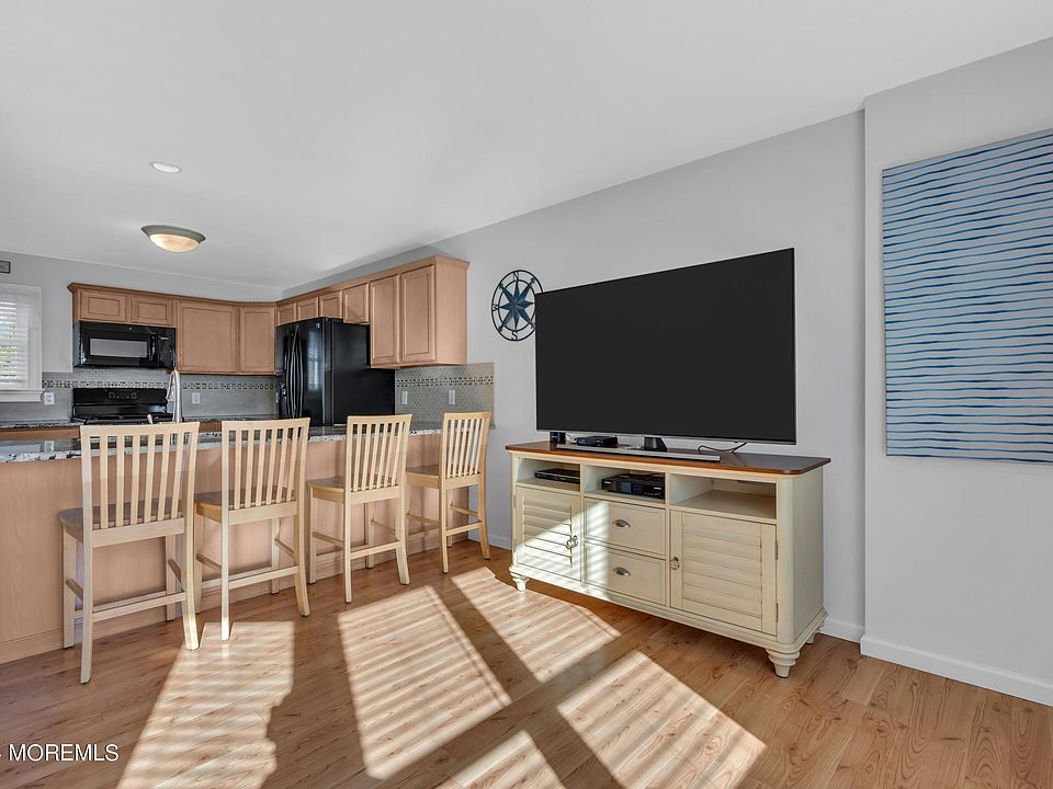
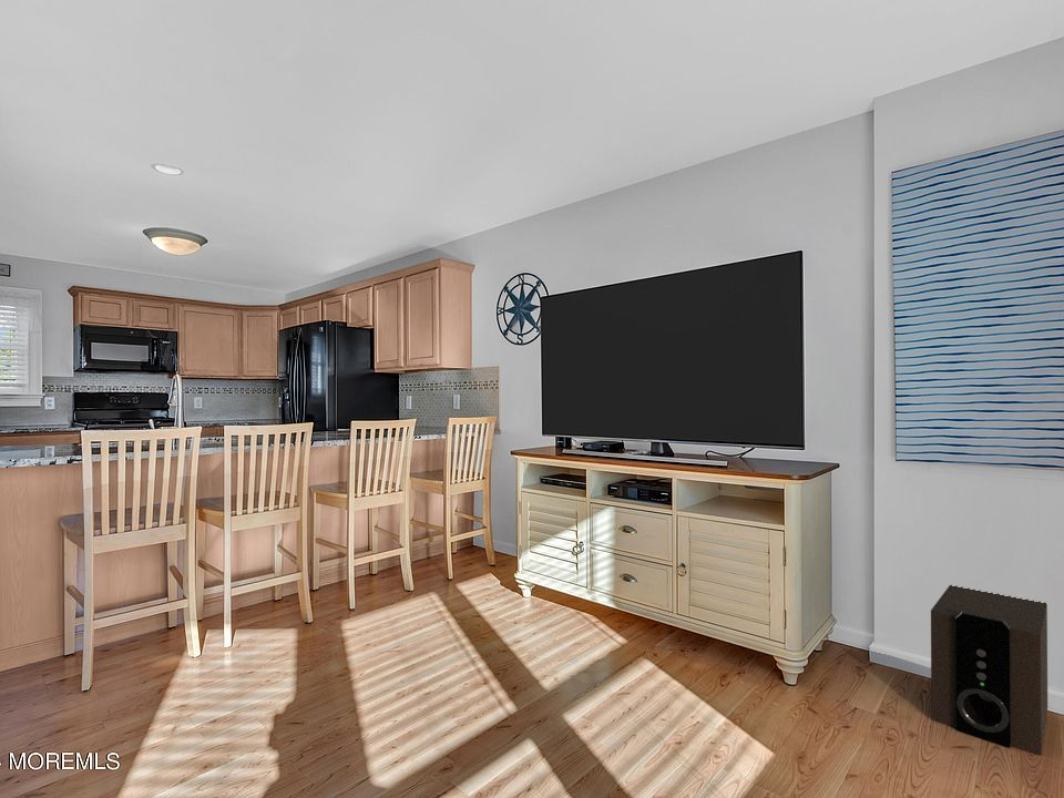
+ speaker (990, 657)
